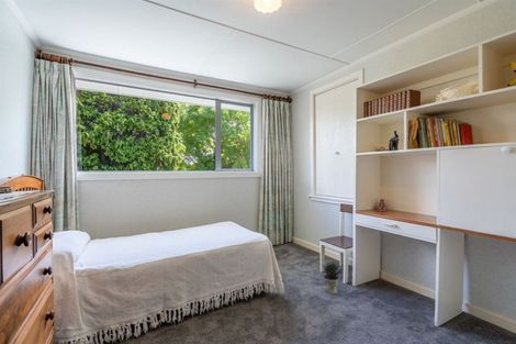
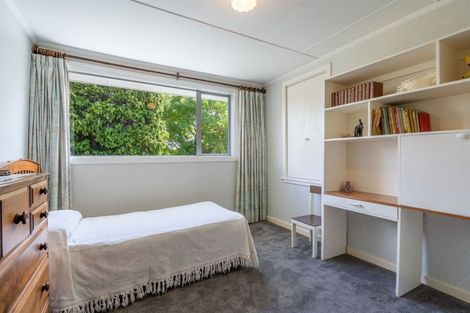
- potted plant (332, 276)
